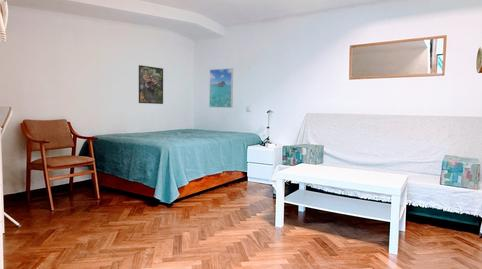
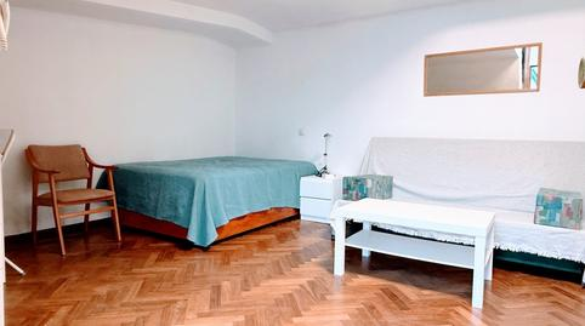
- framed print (220, 88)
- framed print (151, 85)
